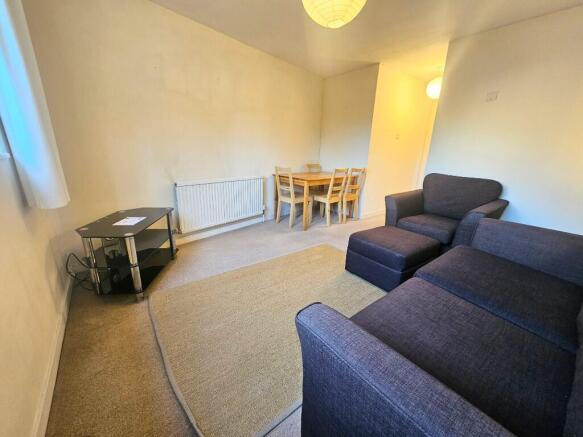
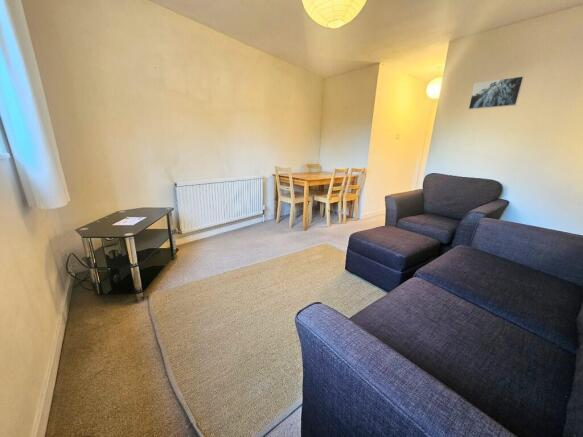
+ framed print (494, 93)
